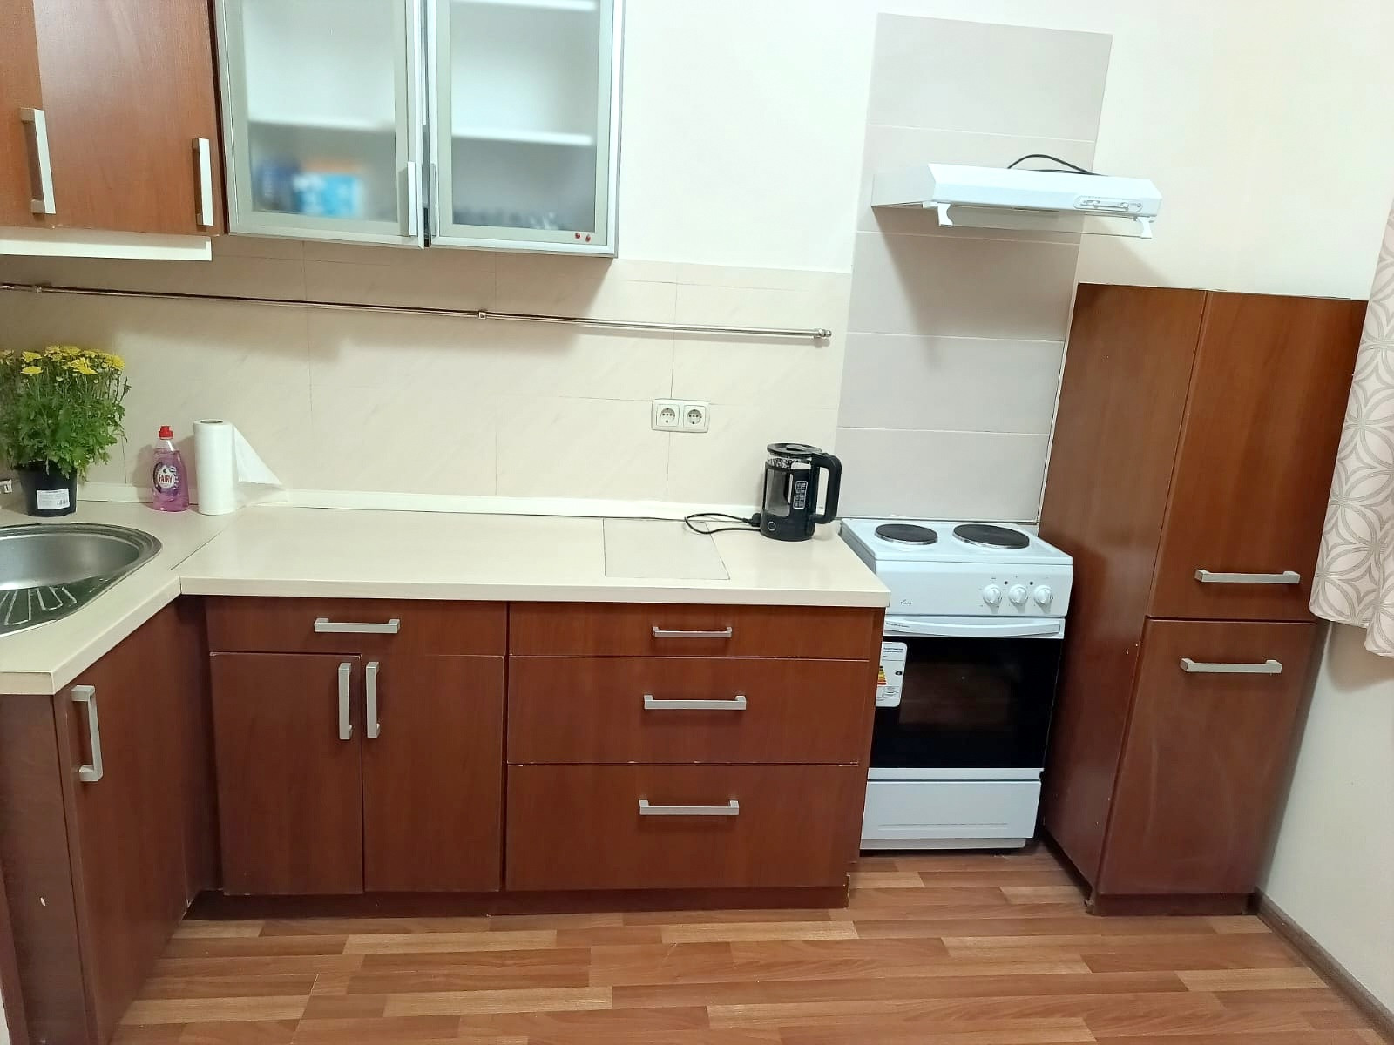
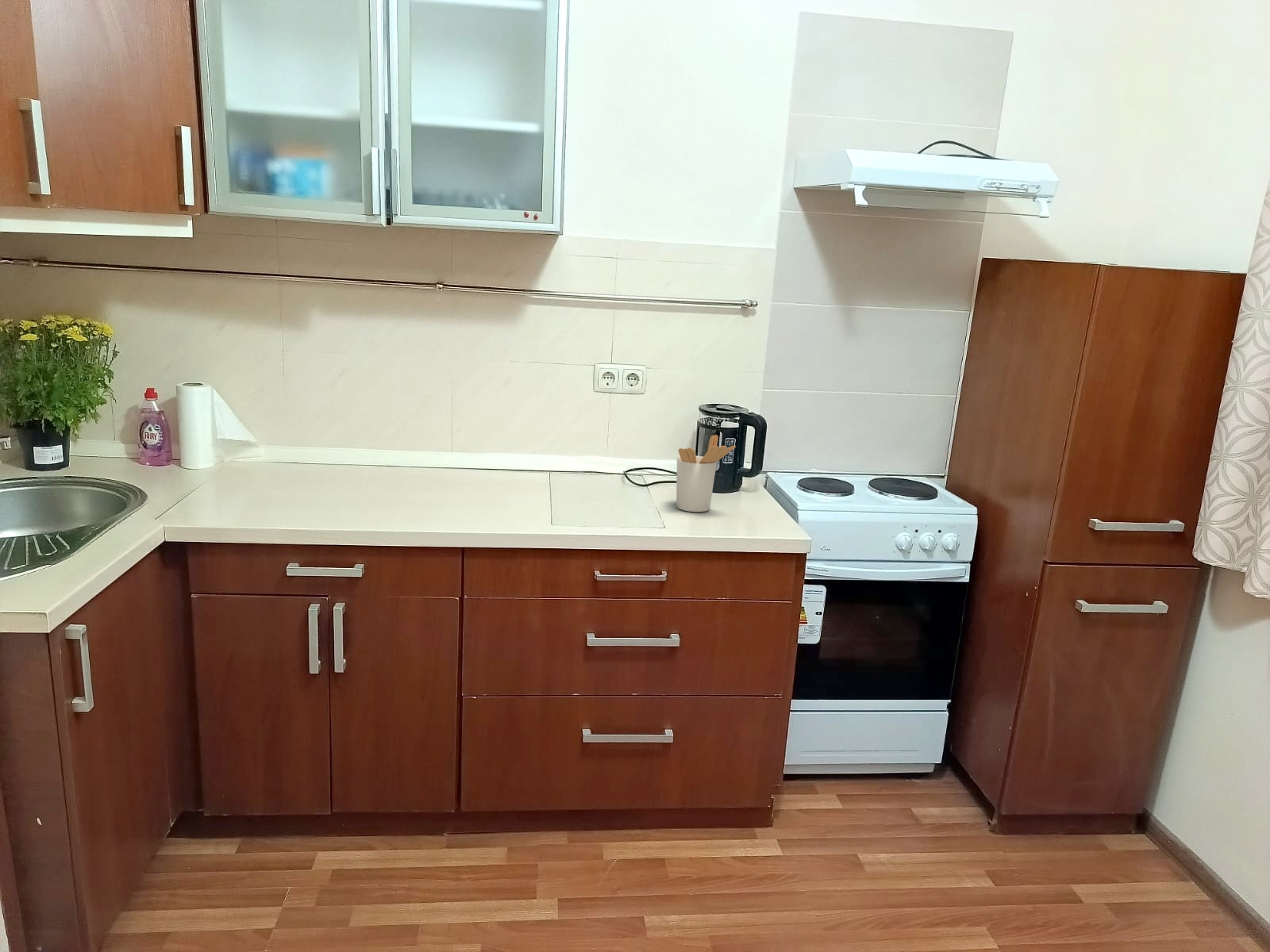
+ utensil holder (703, 474)
